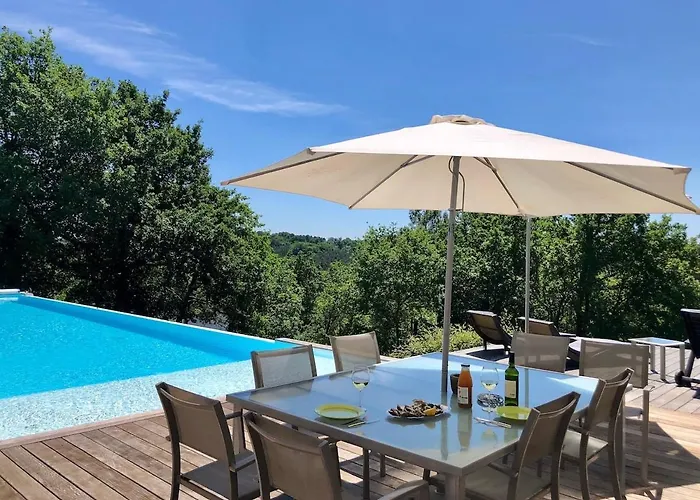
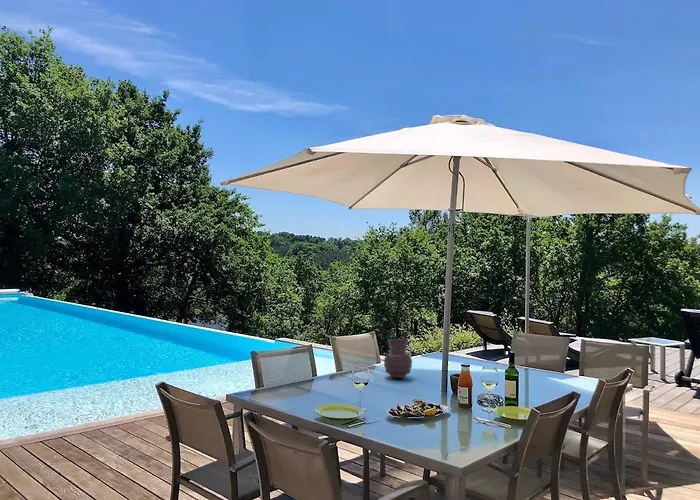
+ vase (398, 357)
